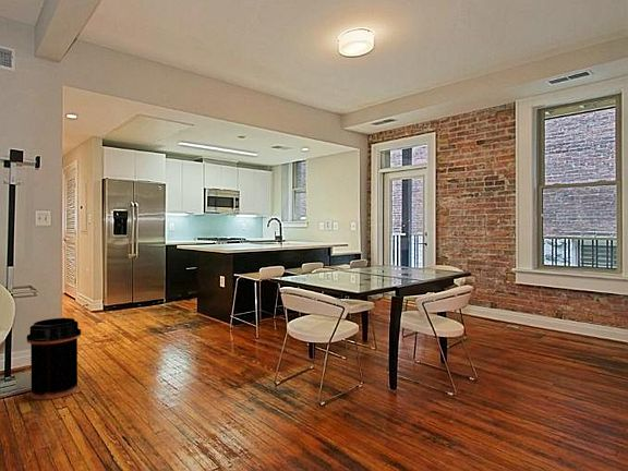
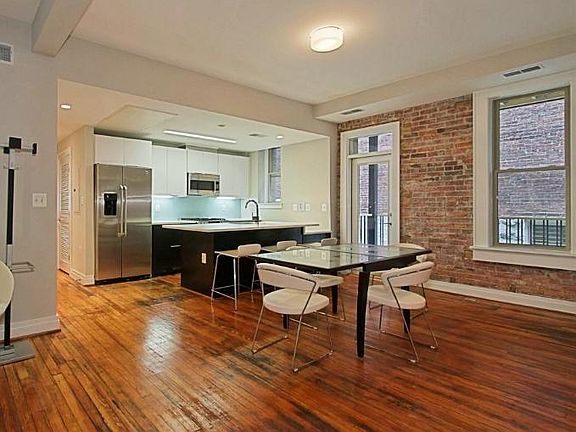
- trash can (55, 357)
